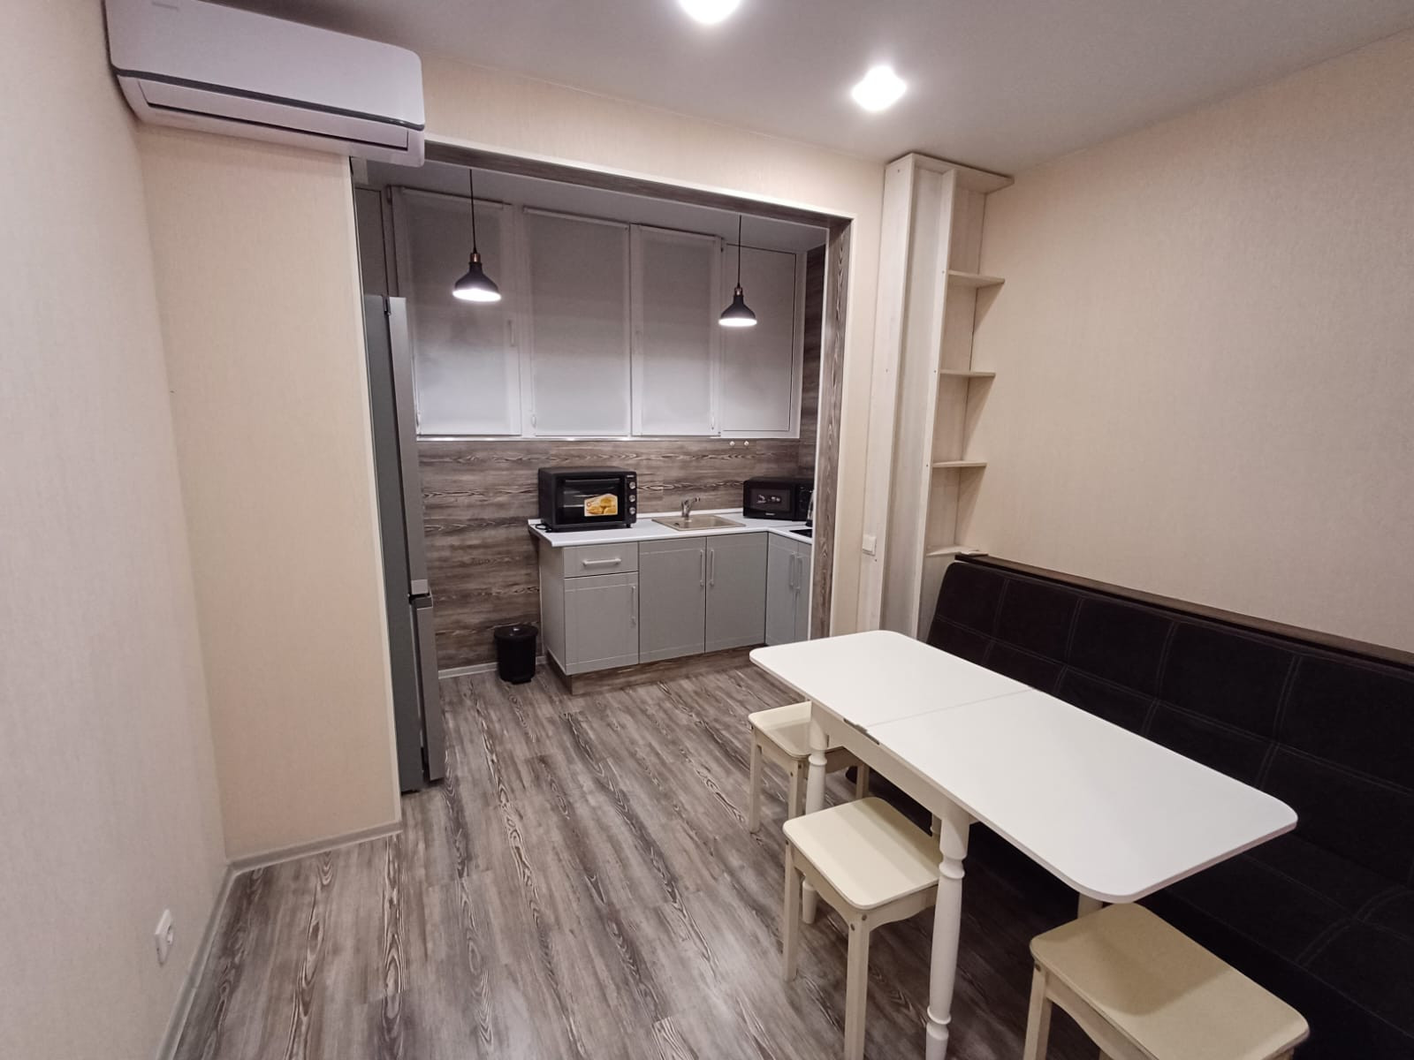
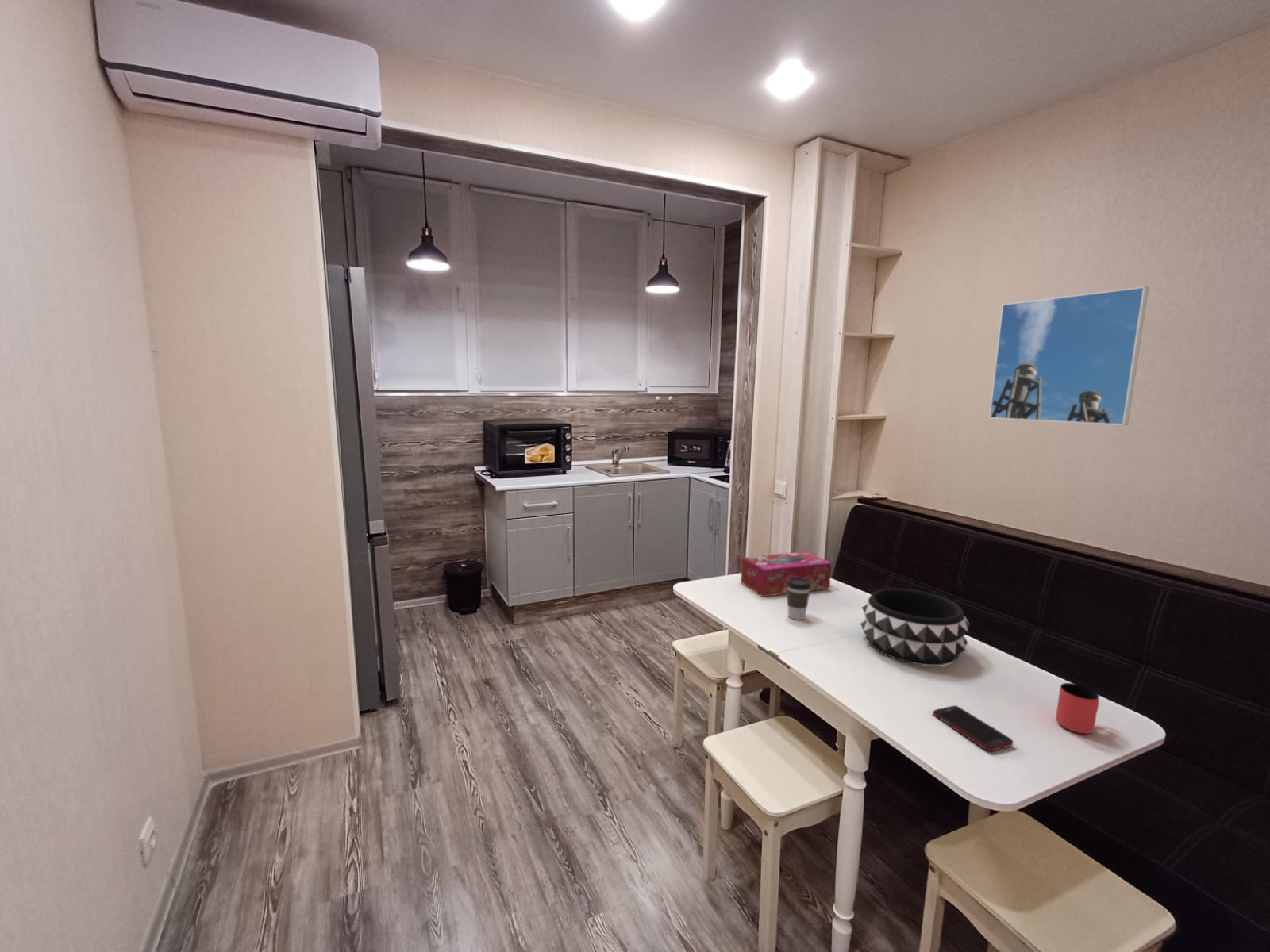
+ decorative bowl (913, 624)
+ cell phone (971, 727)
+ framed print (1060, 359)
+ coffee cup (797, 598)
+ tissue box (785, 573)
+ cup (1081, 707)
